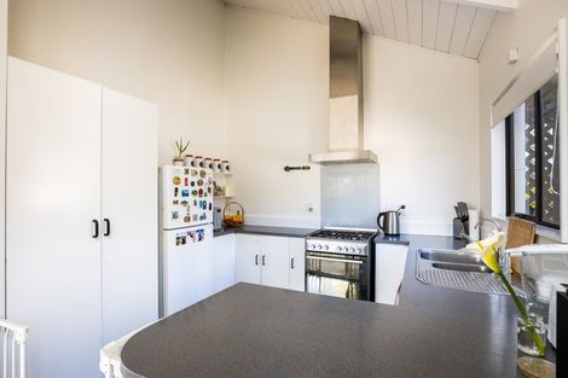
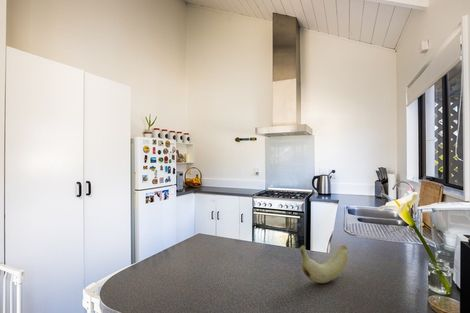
+ banana (326, 262)
